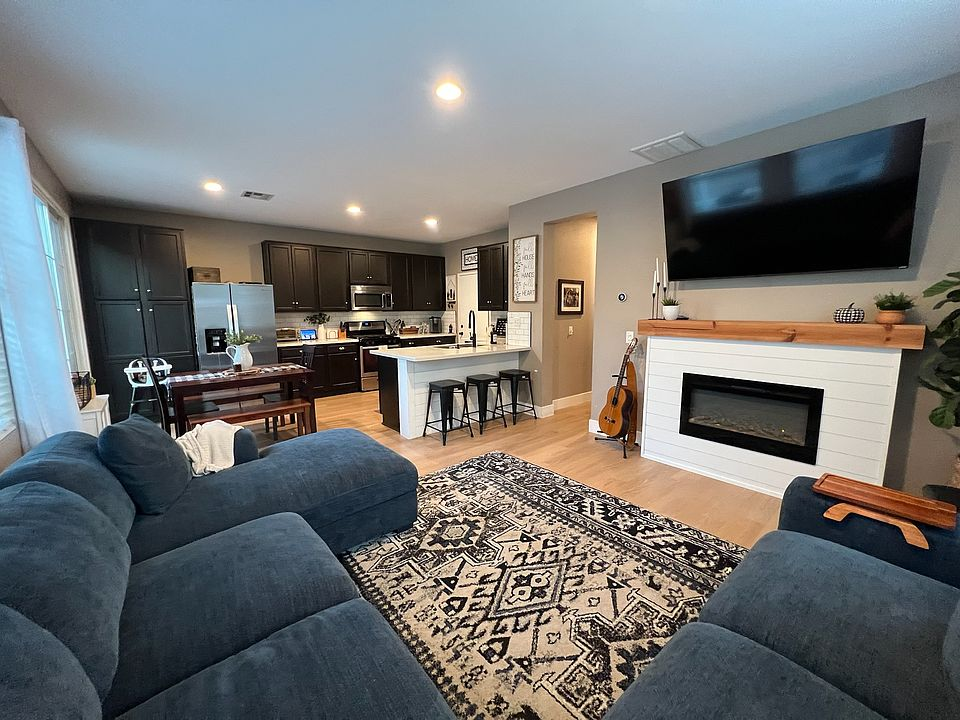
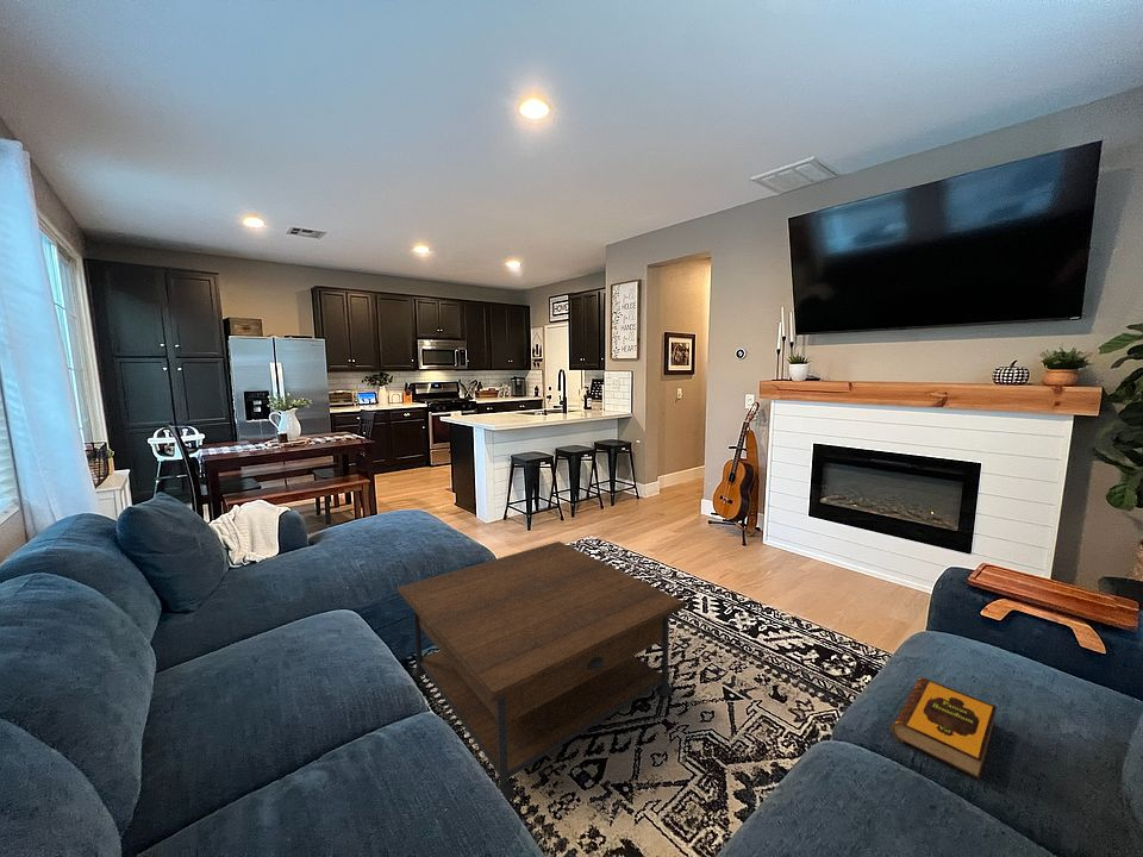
+ hardback book (944, 720)
+ coffee table (537, 638)
